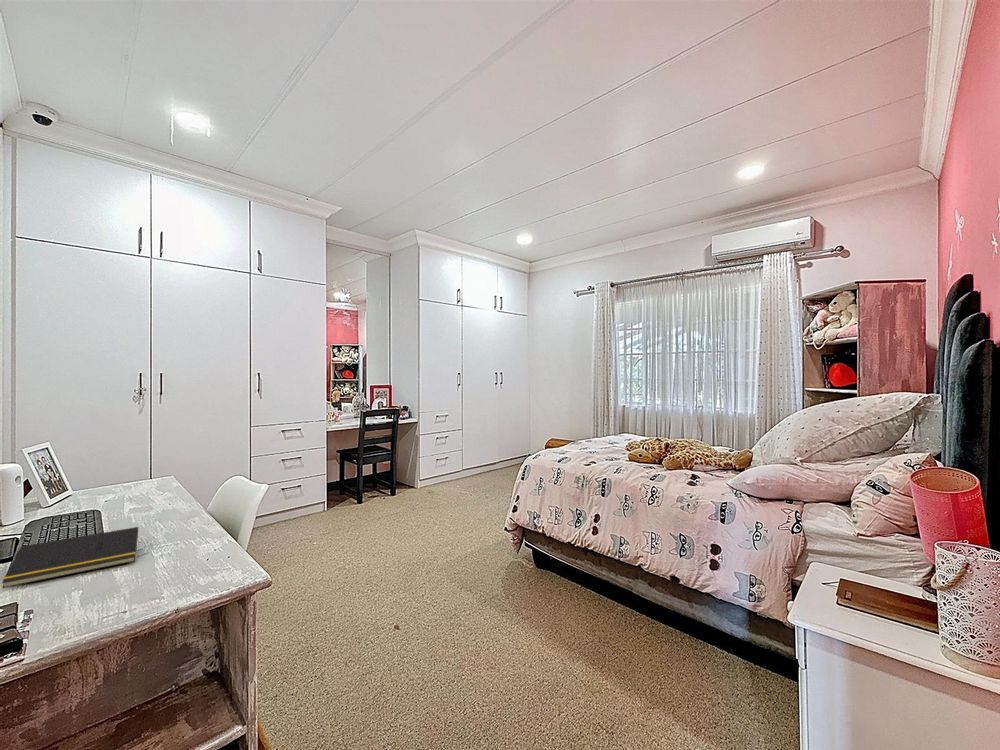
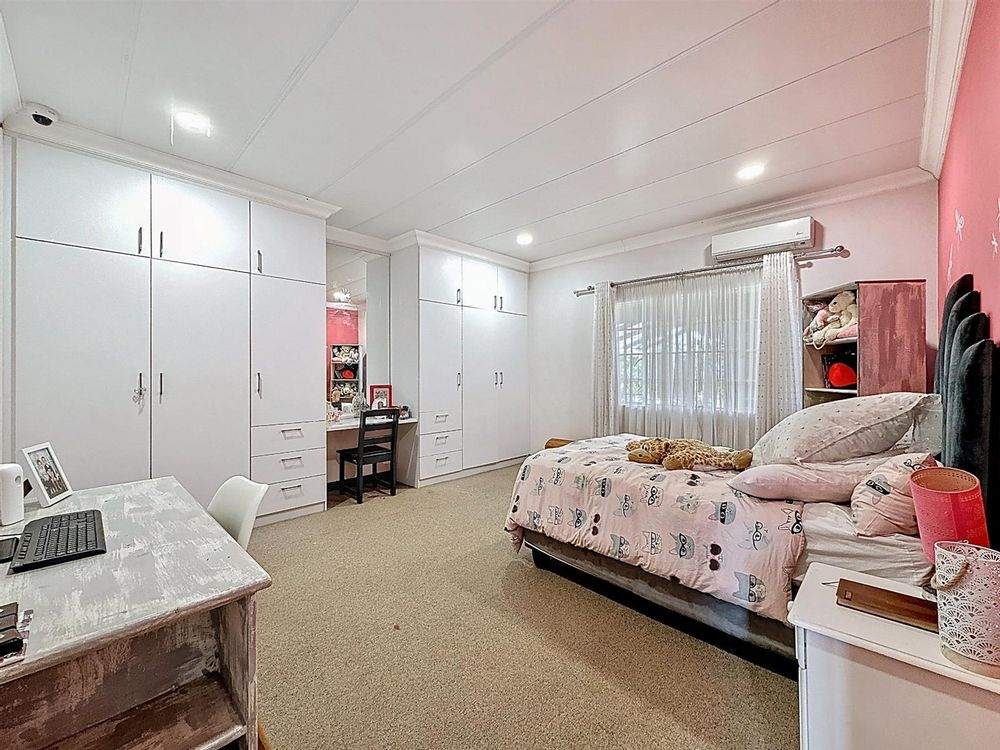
- notepad (78, 553)
